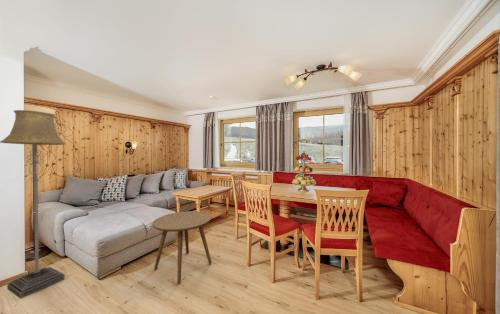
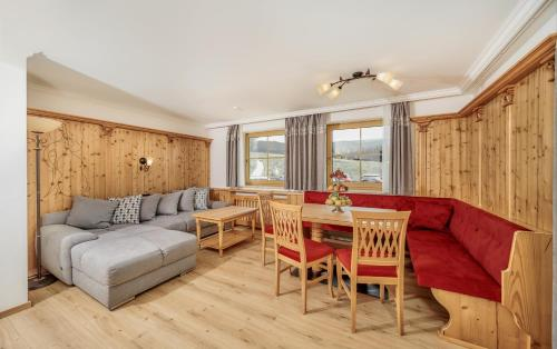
- floor lamp (36, 198)
- side table (182, 242)
